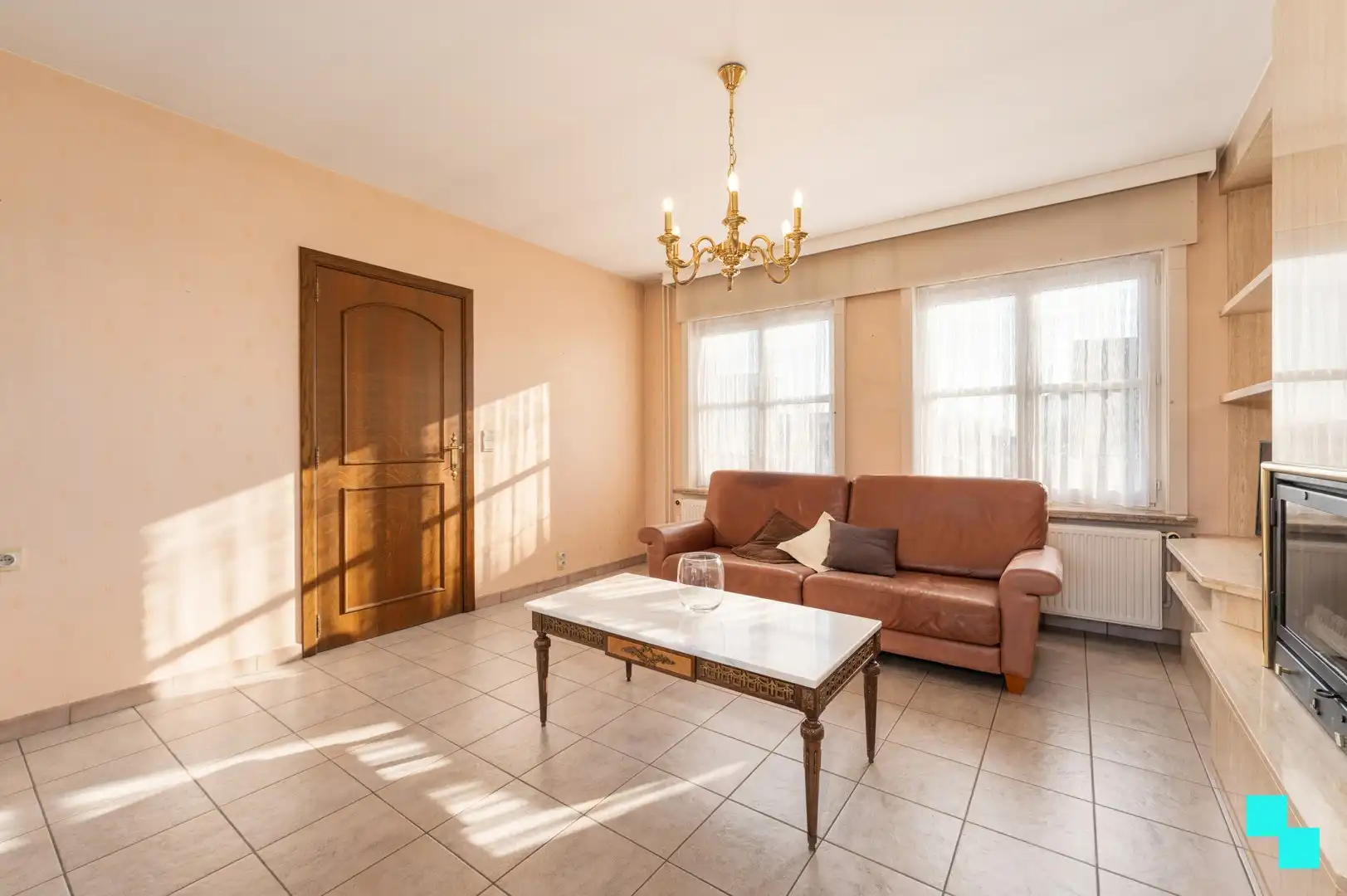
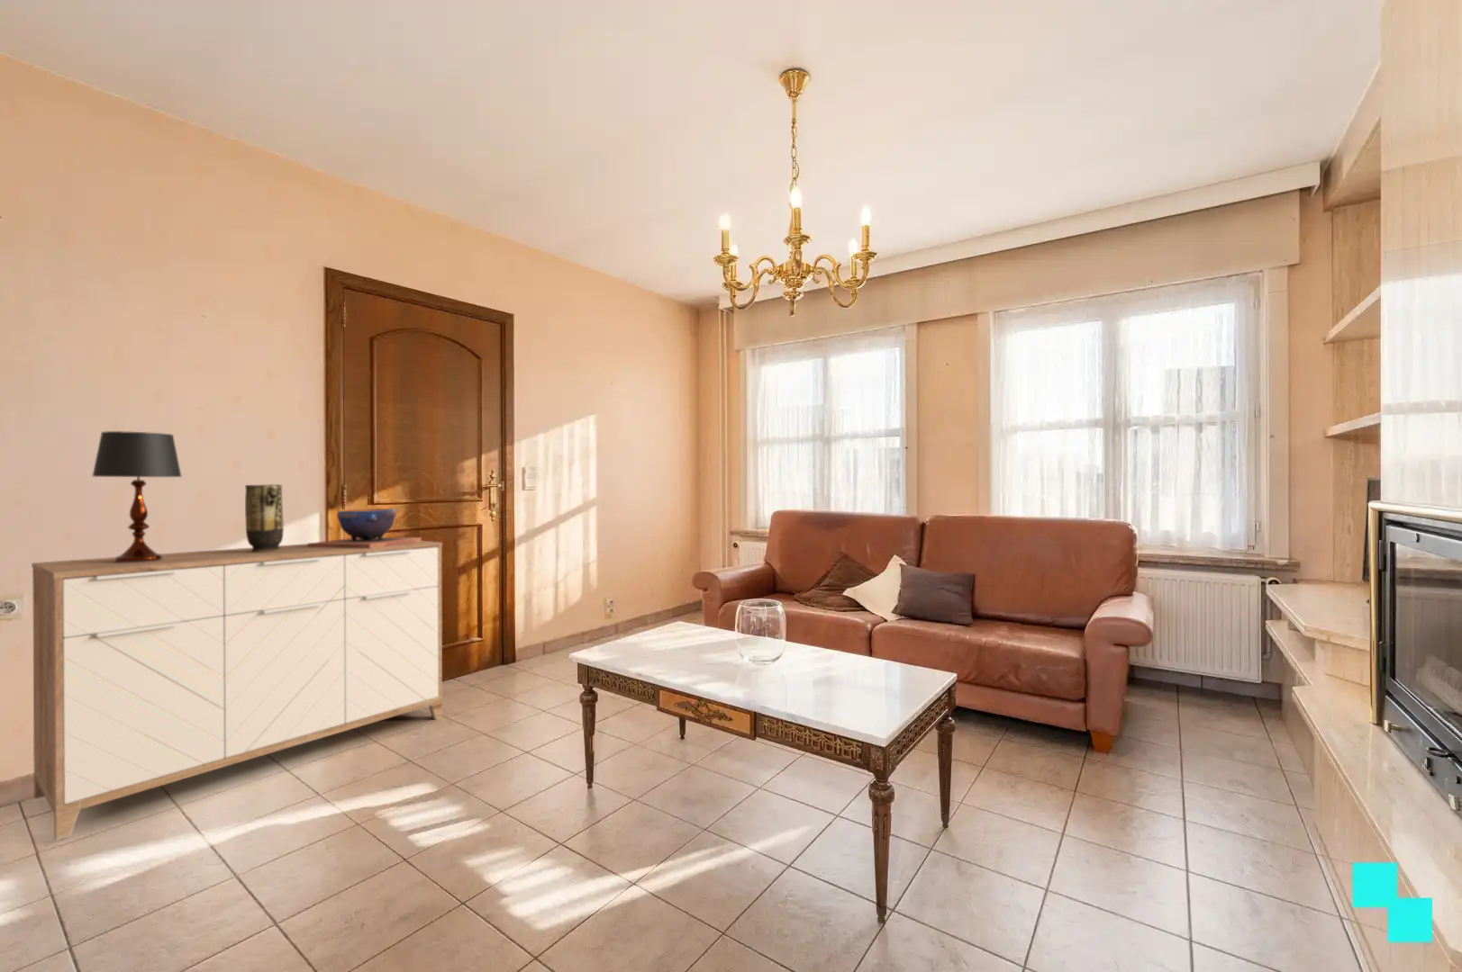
+ vase (265, 516)
+ decorative bowl (367, 526)
+ sideboard (267, 652)
+ table lamp (138, 496)
